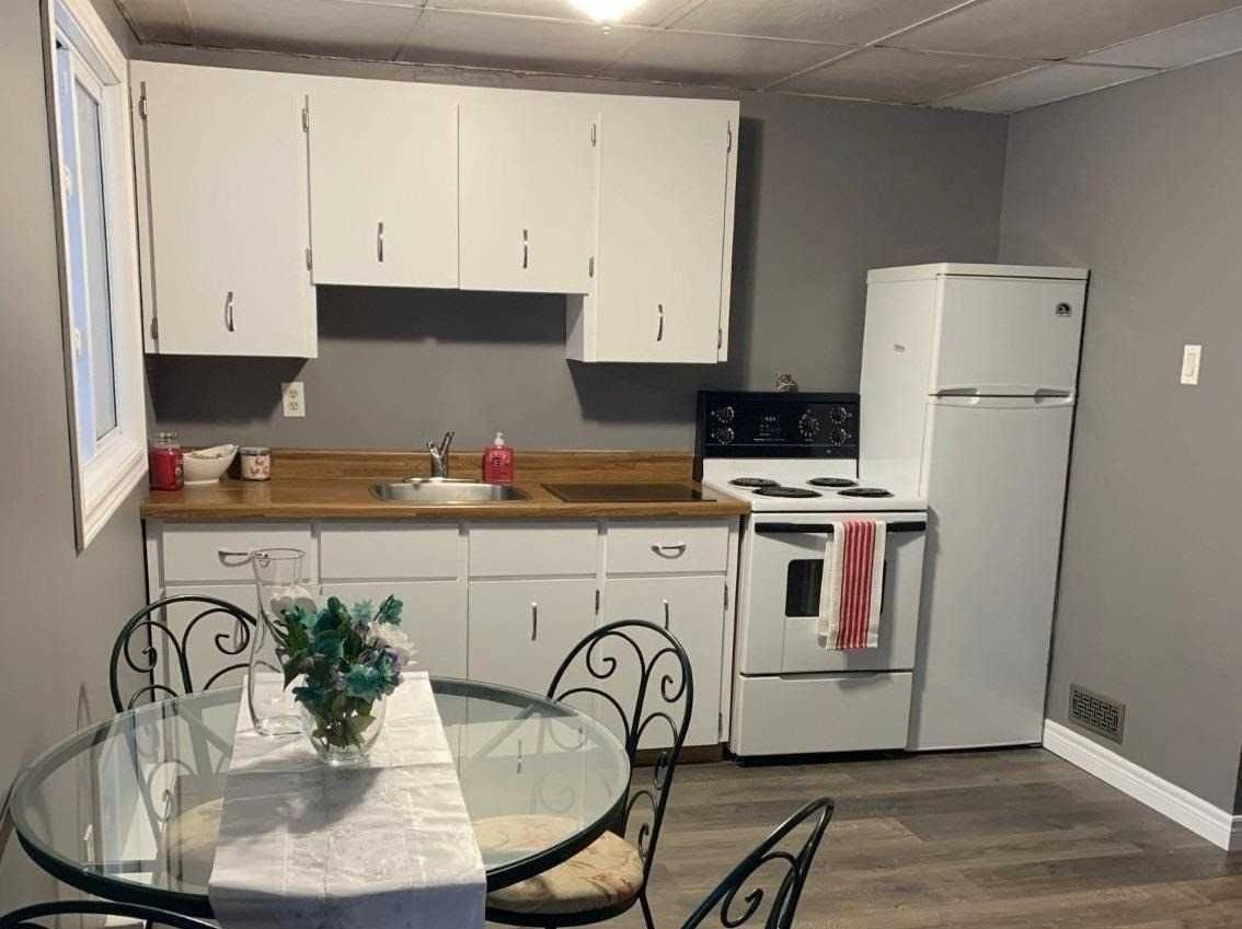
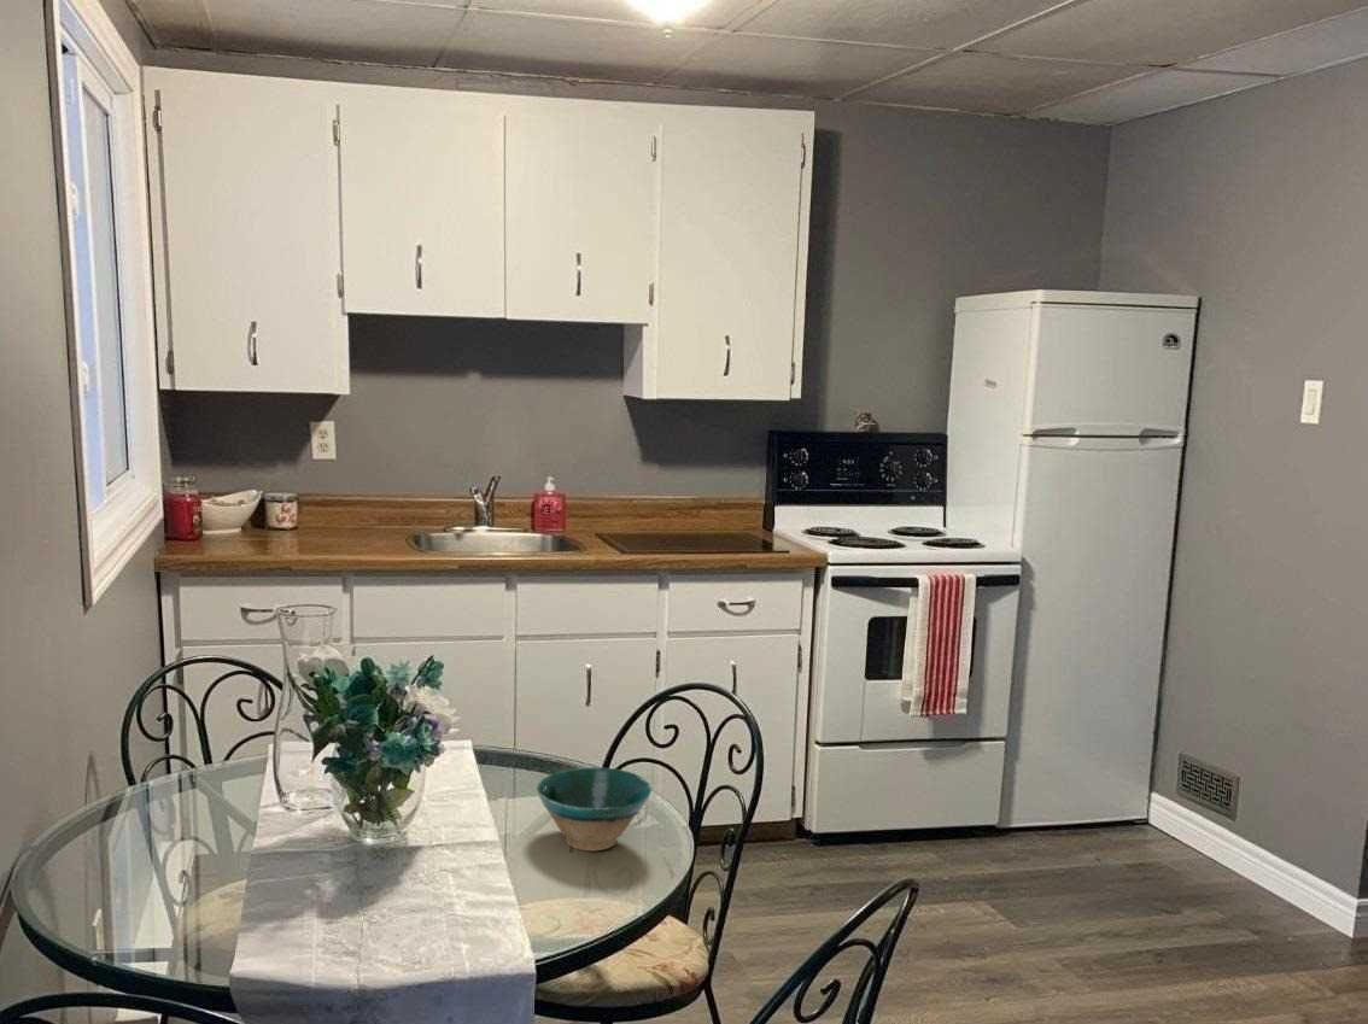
+ bowl (594, 813)
